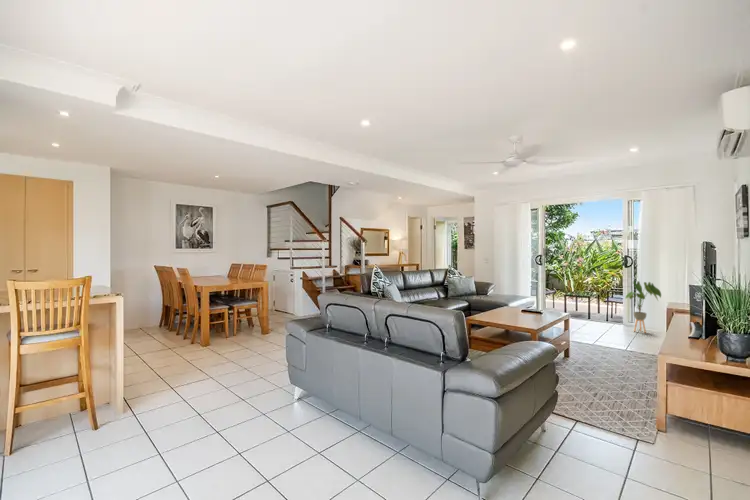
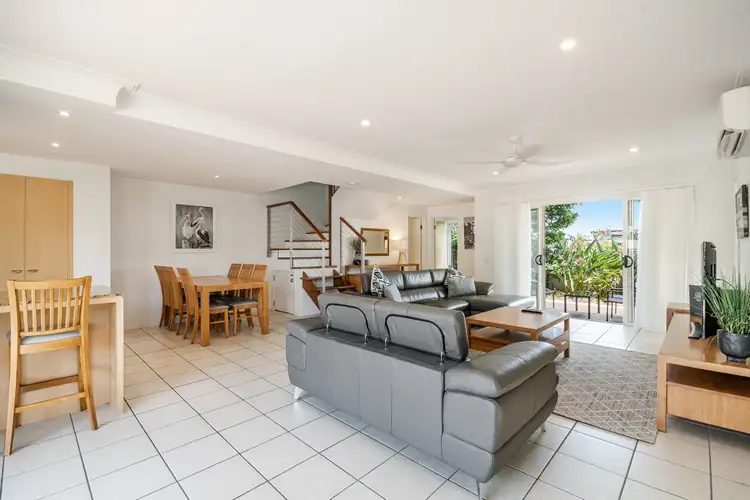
- house plant (641, 306)
